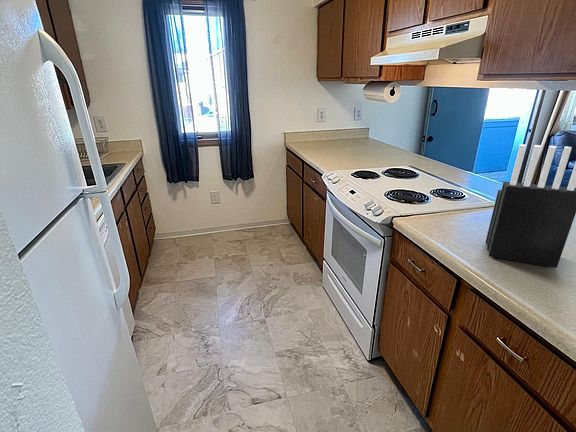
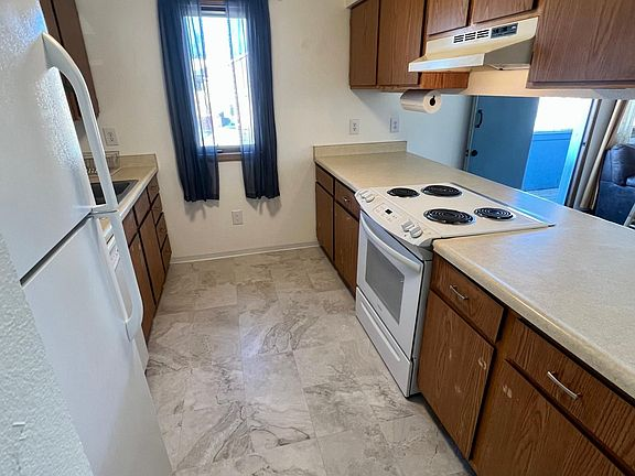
- knife block (532, 202)
